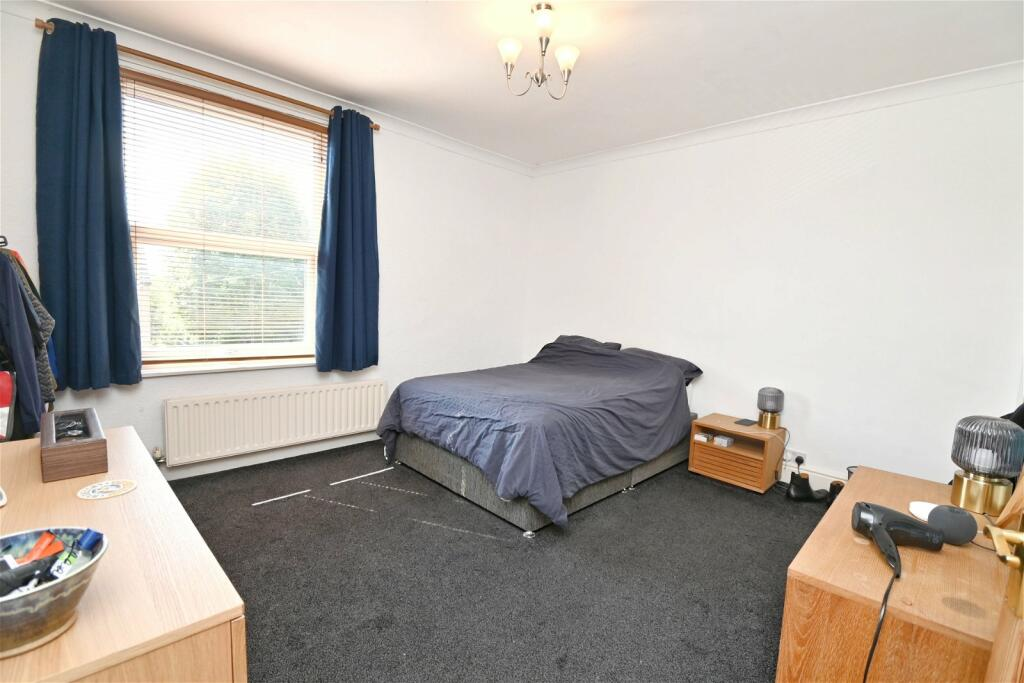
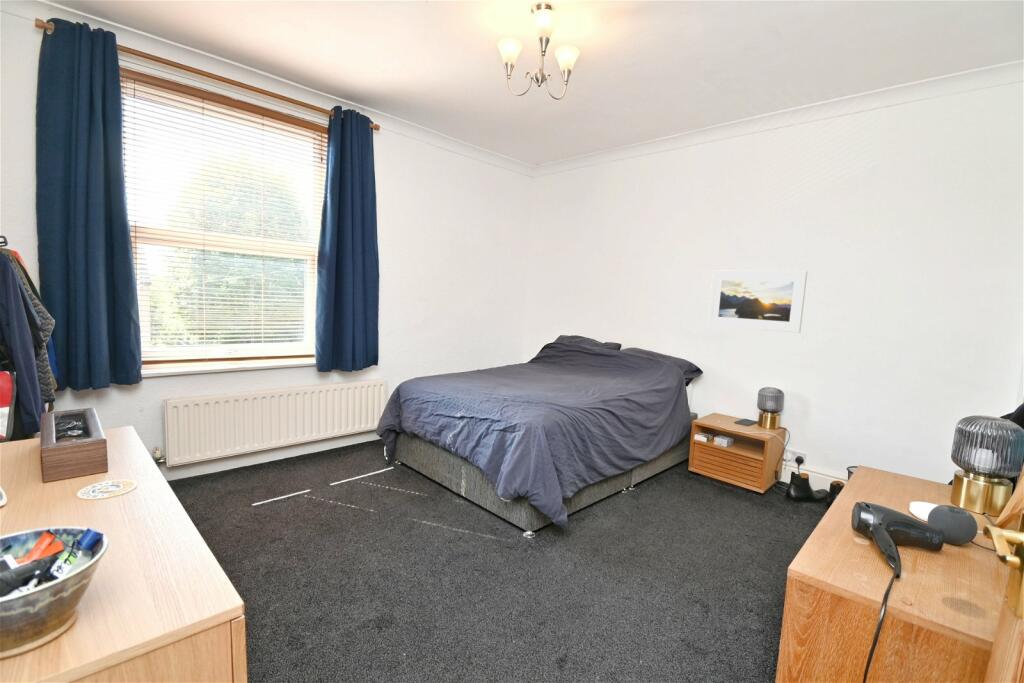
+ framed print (754, 300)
